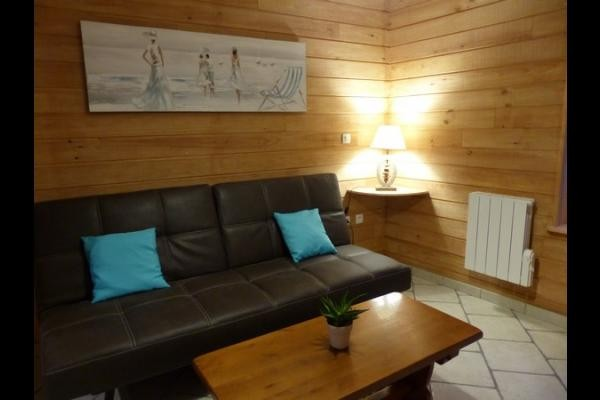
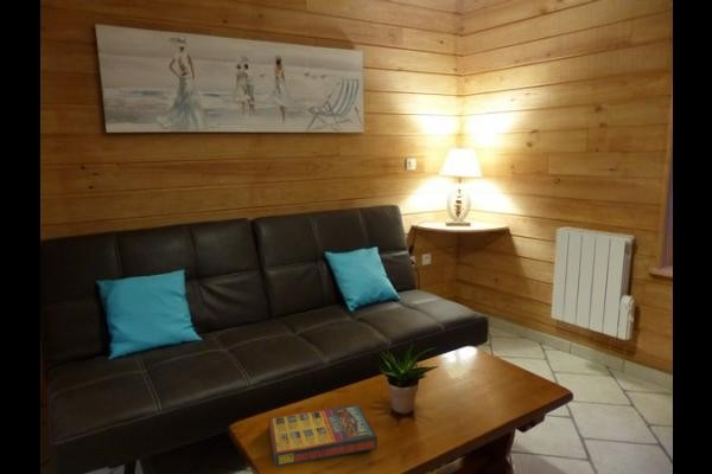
+ game compilation box (320, 433)
